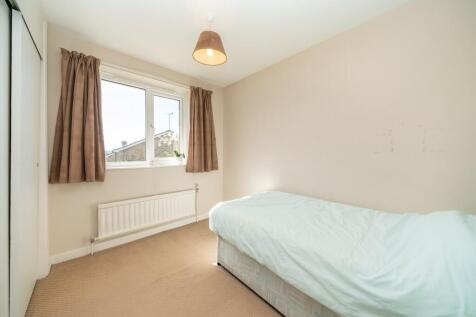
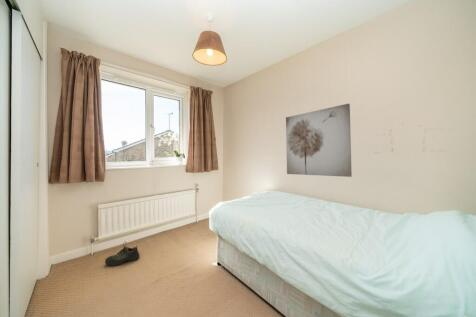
+ wall art (314, 143)
+ shoe (122, 252)
